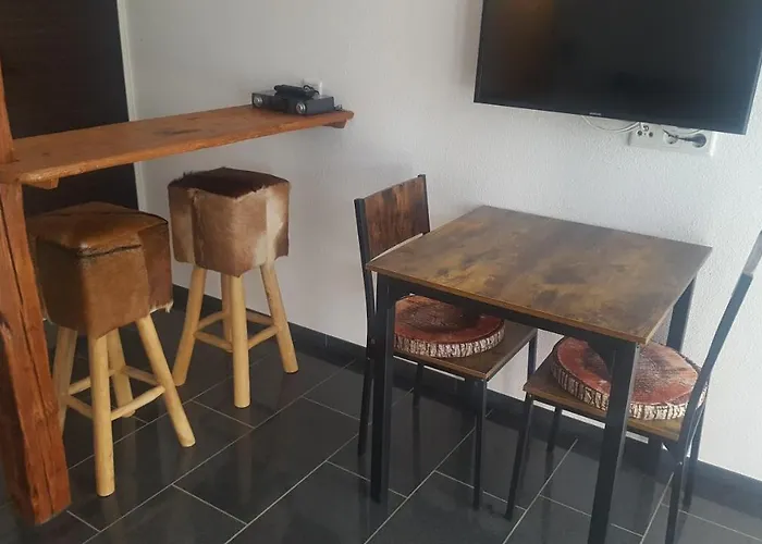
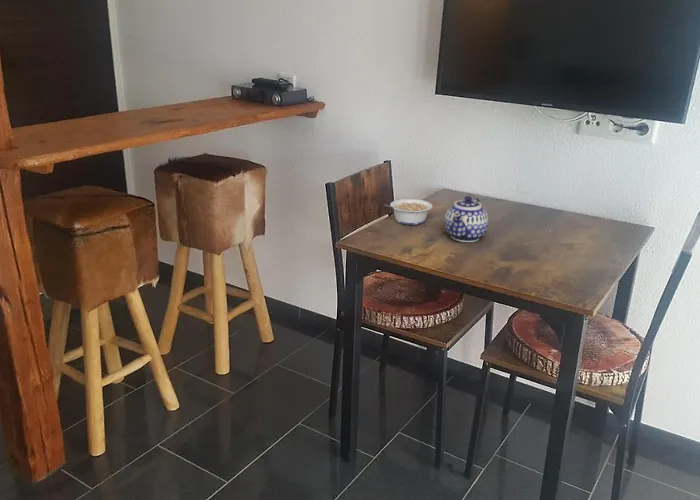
+ teapot (466, 217)
+ legume (410, 211)
